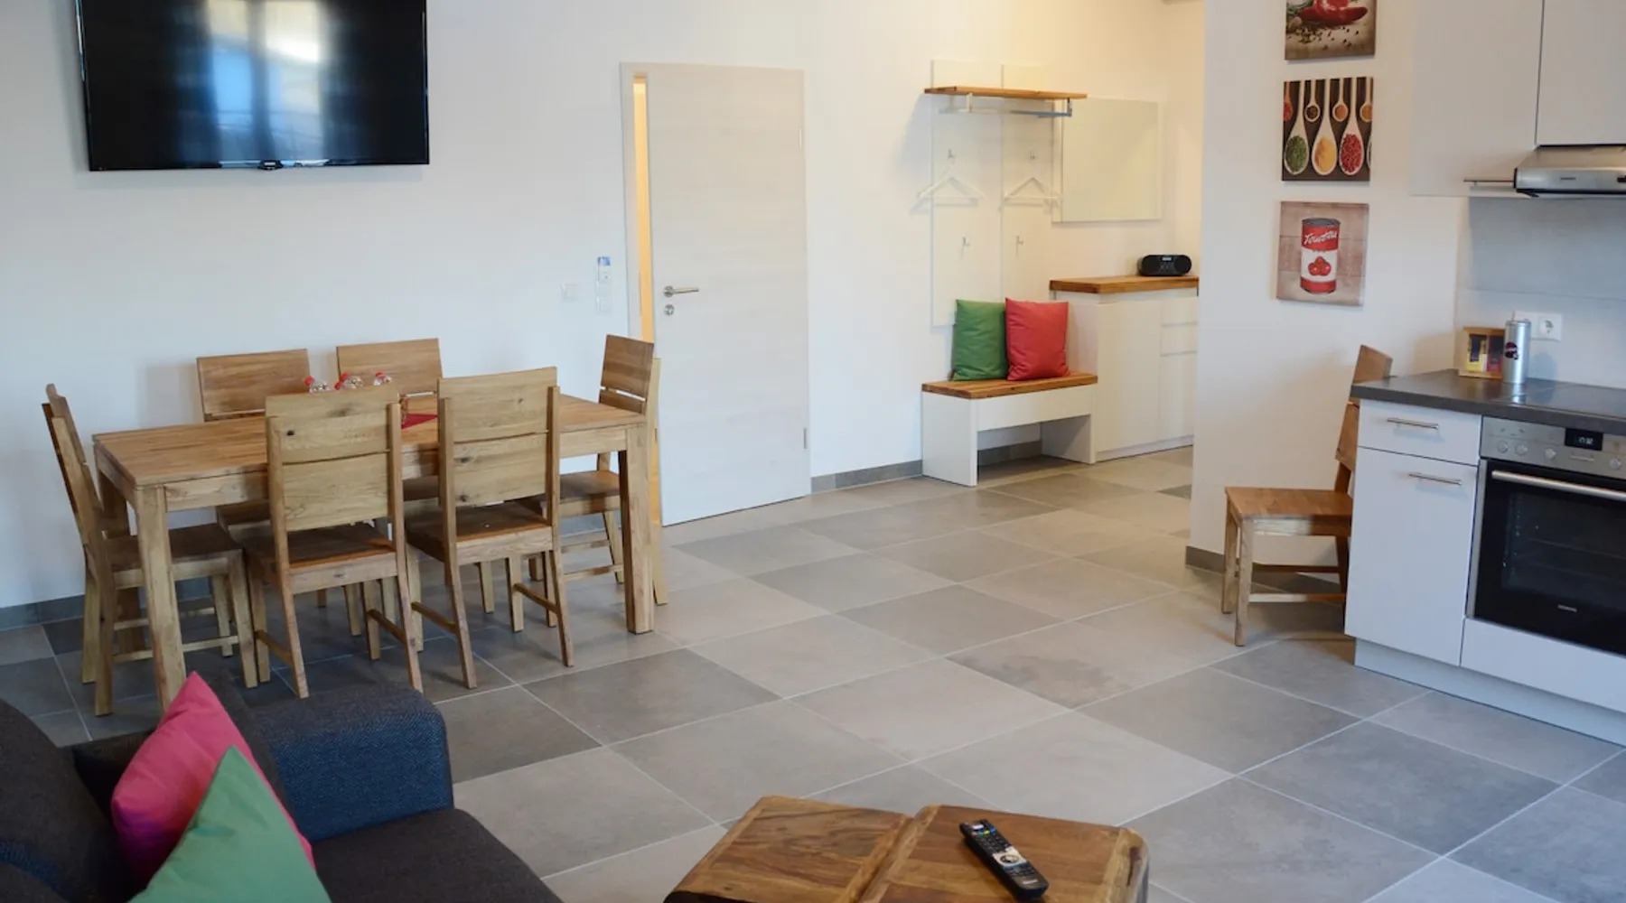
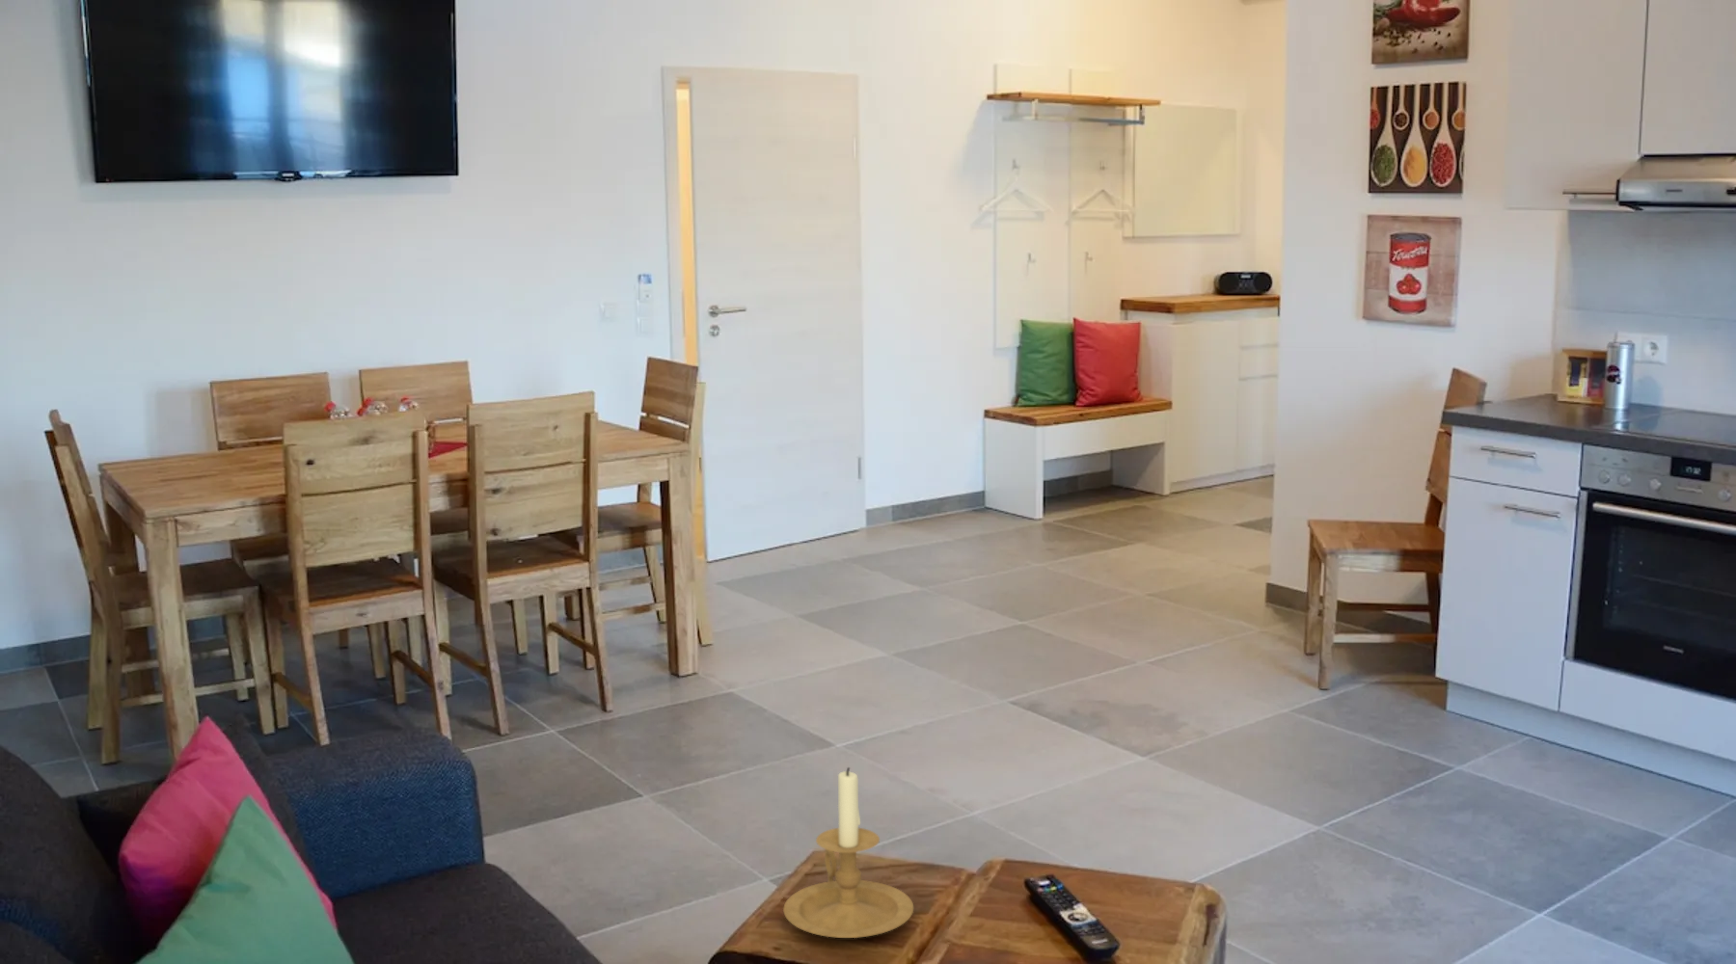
+ candle holder (848, 845)
